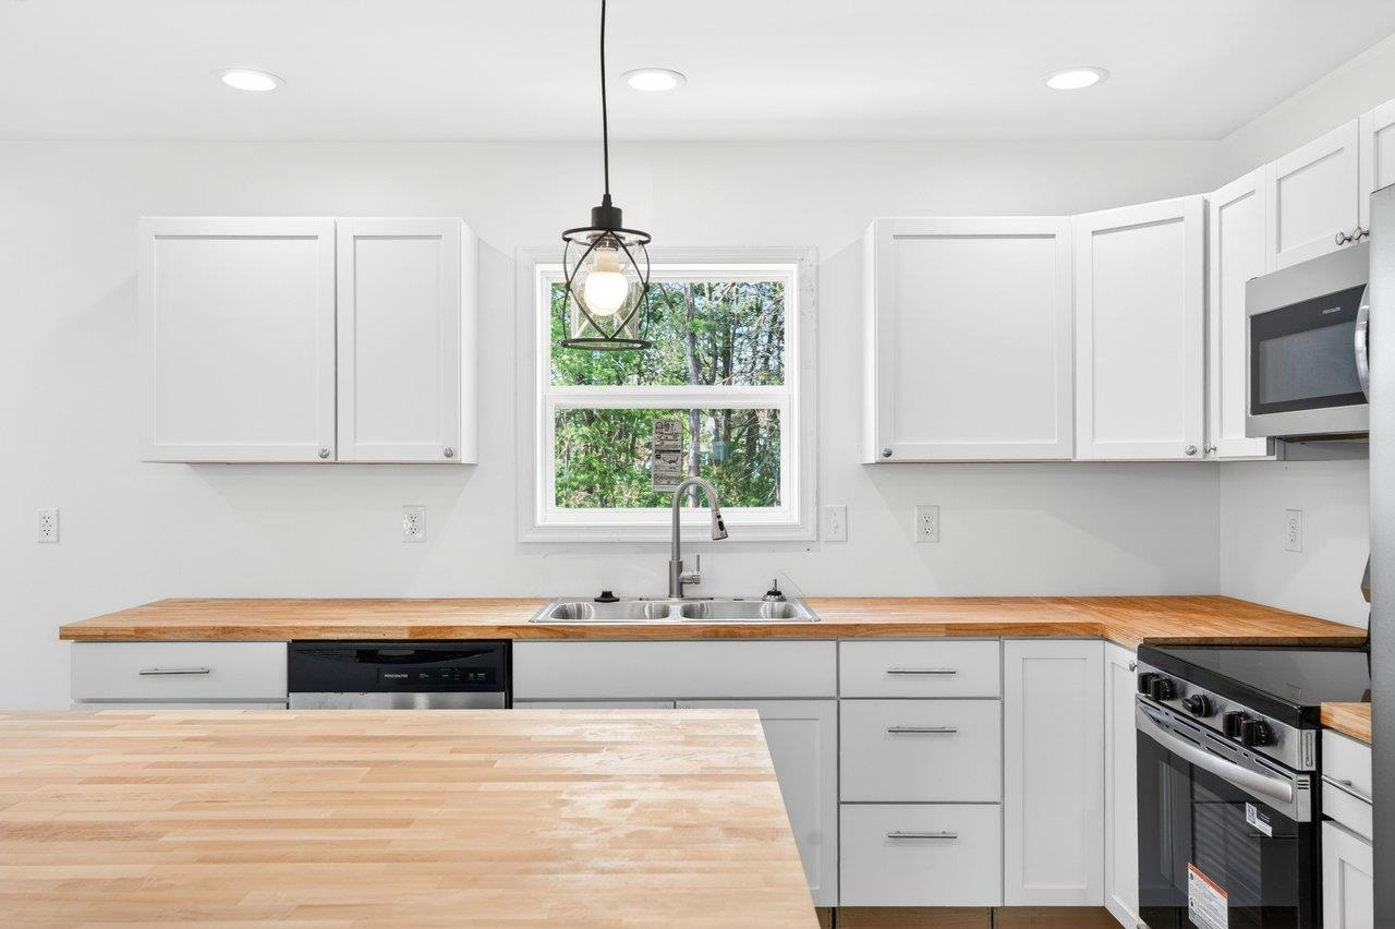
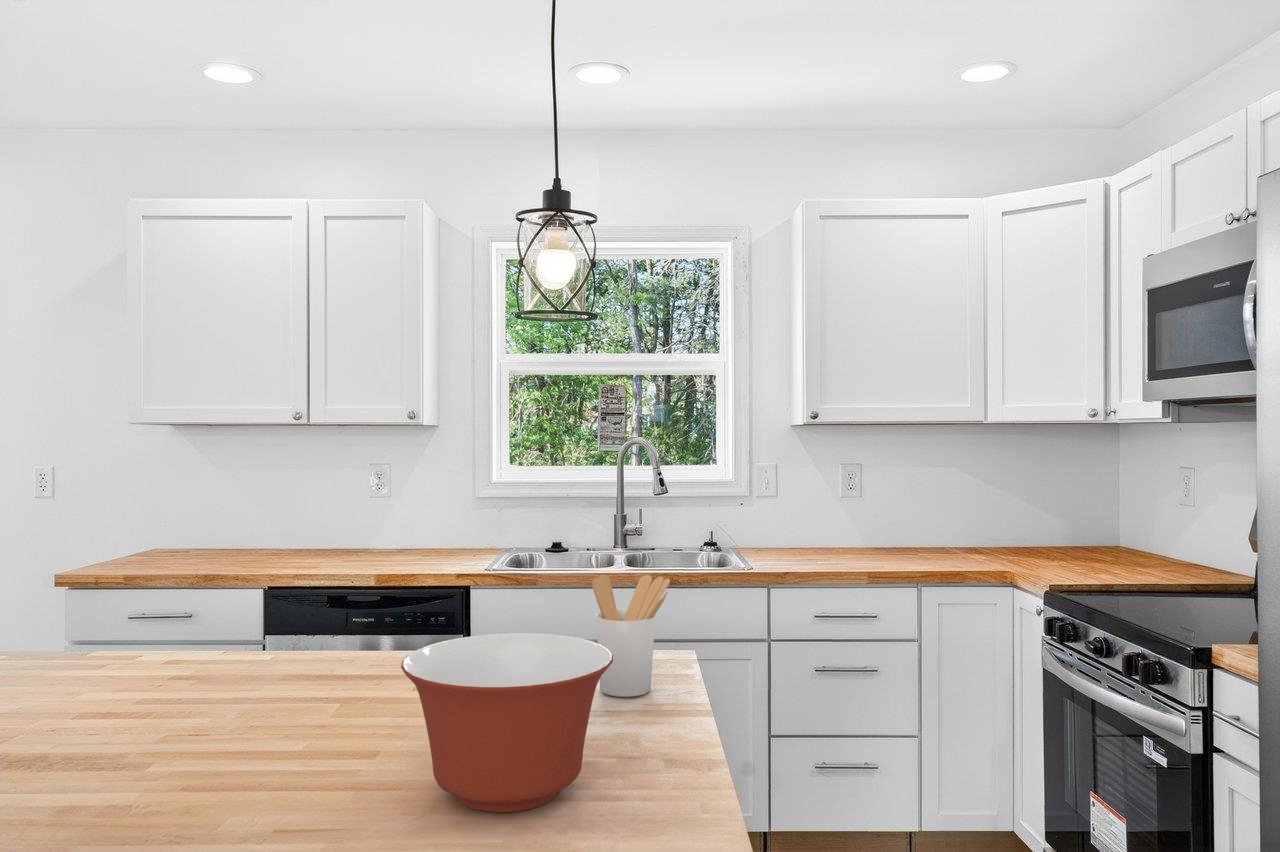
+ utensil holder (634, 630)
+ mixing bowl (508, 723)
